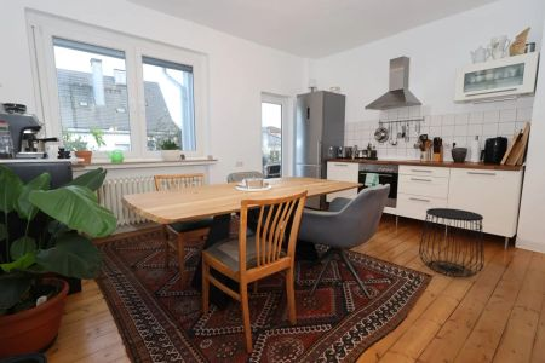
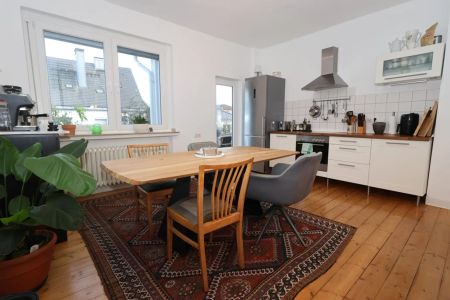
- side table (448, 241)
